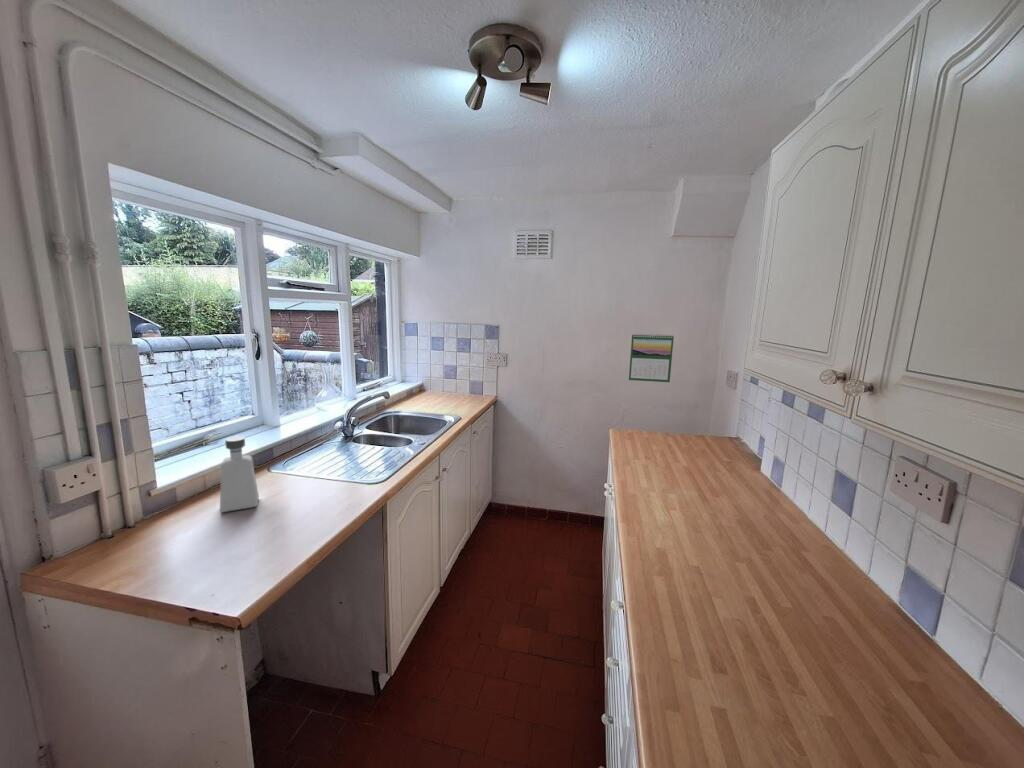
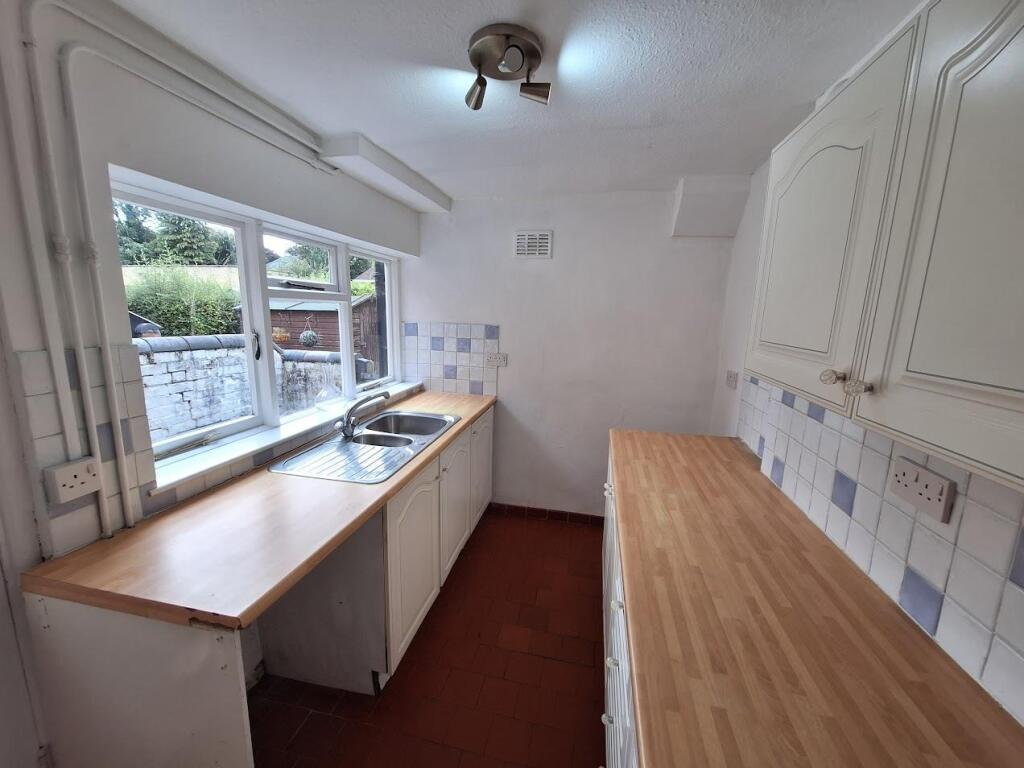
- soap dispenser (237, 472)
- calendar (650, 357)
